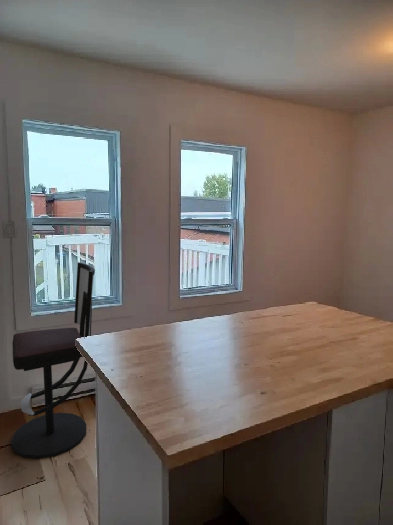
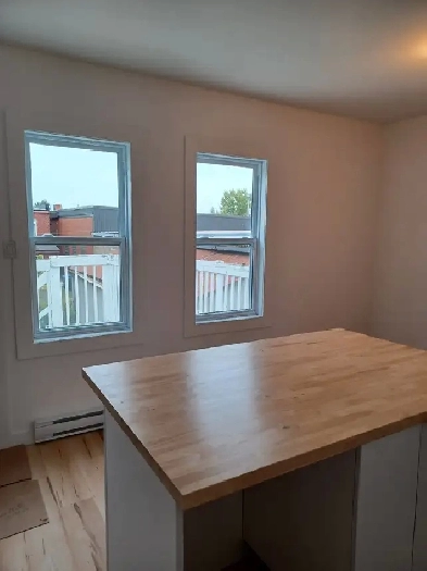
- bar stool (53, 354)
